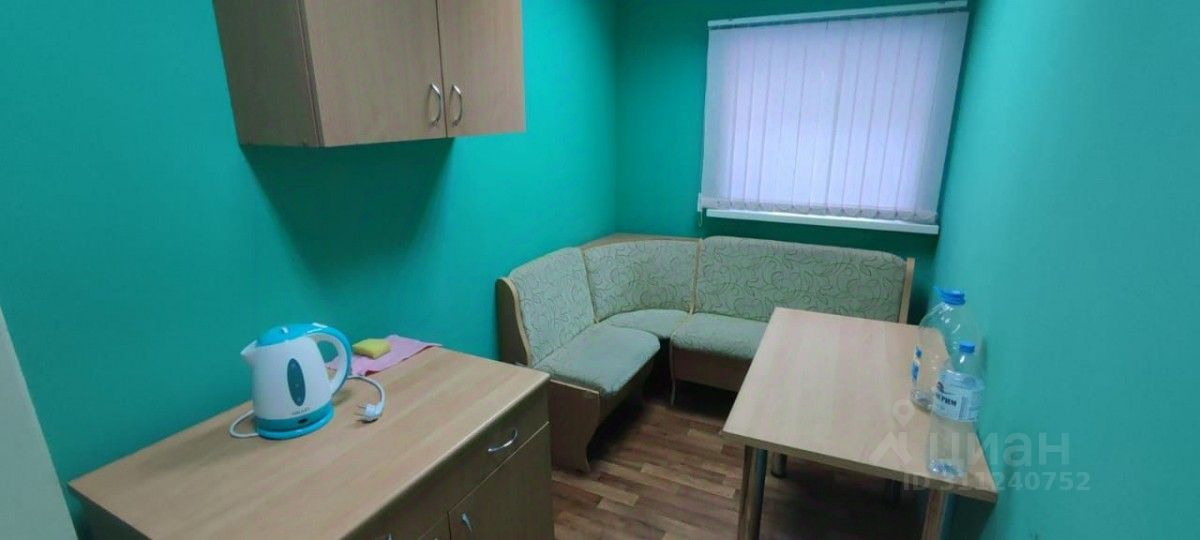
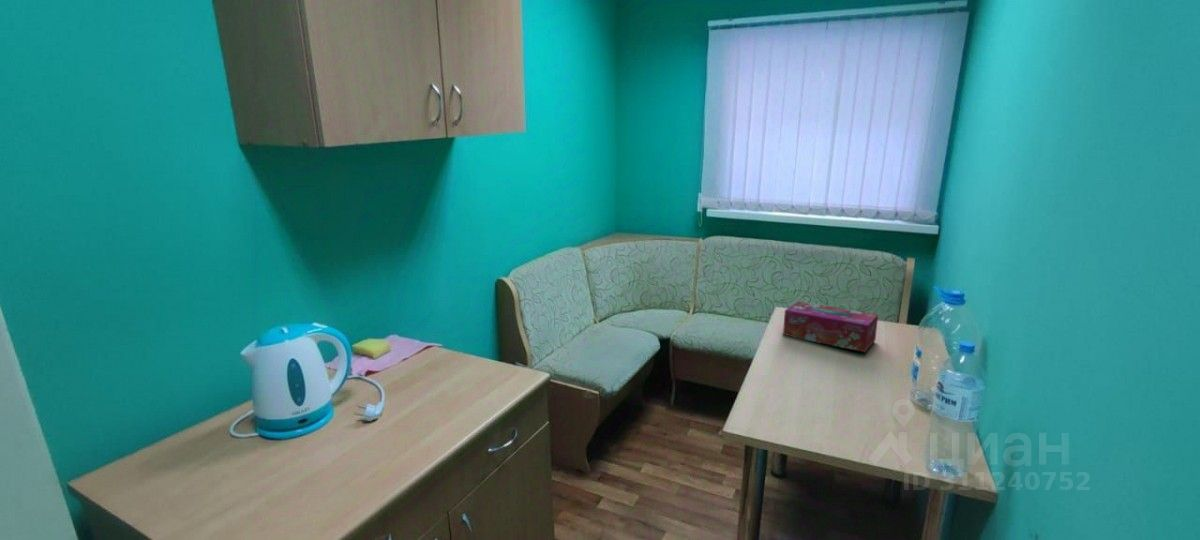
+ tissue box (829, 325)
